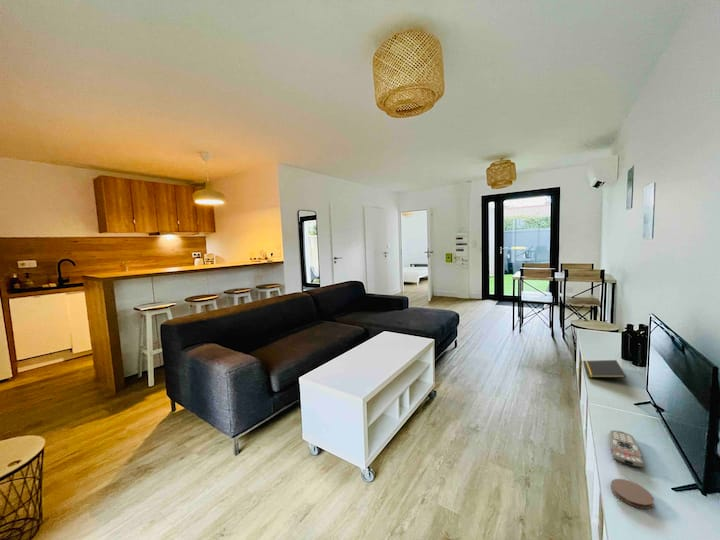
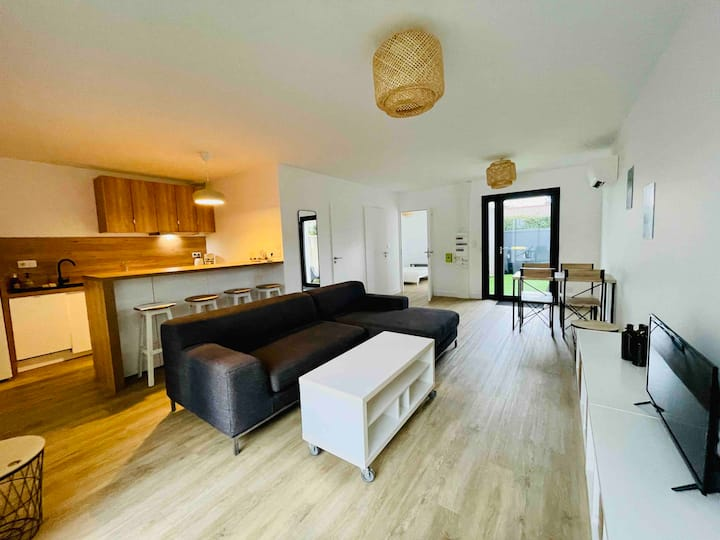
- coaster (631, 493)
- notepad (602, 368)
- remote control (624, 447)
